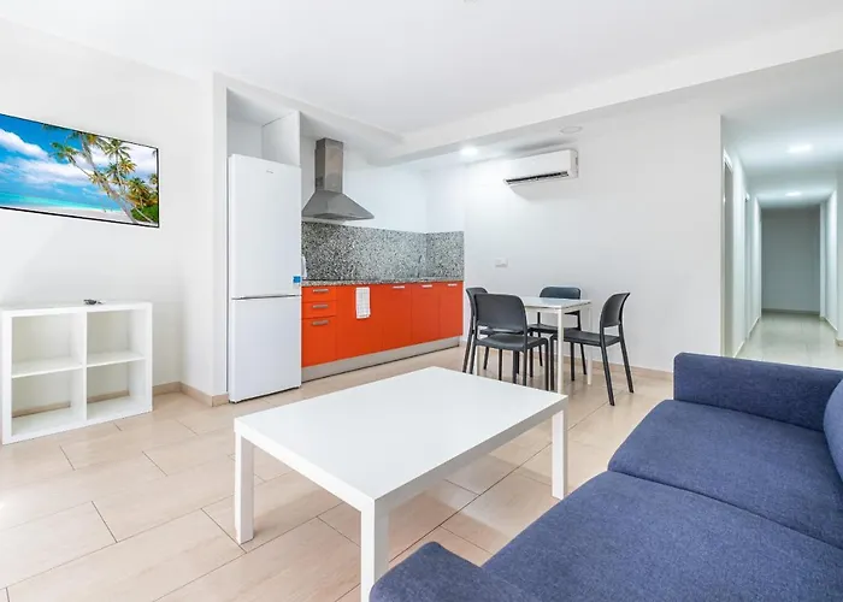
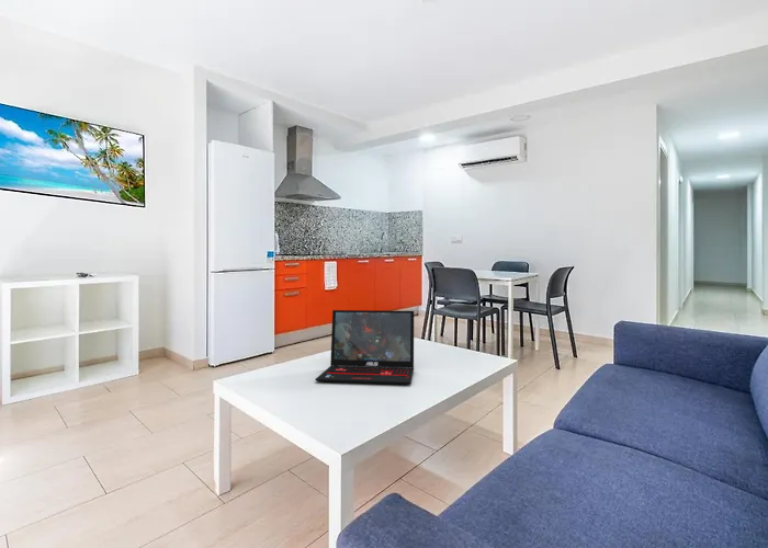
+ laptop (368, 344)
